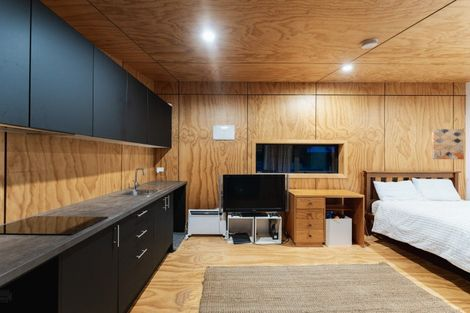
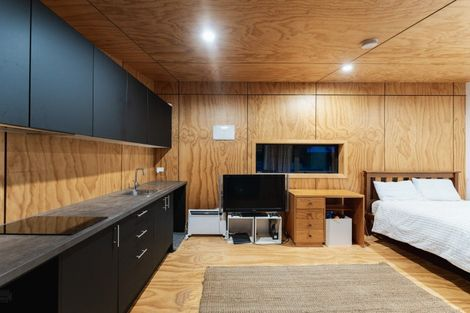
- wall art (447, 144)
